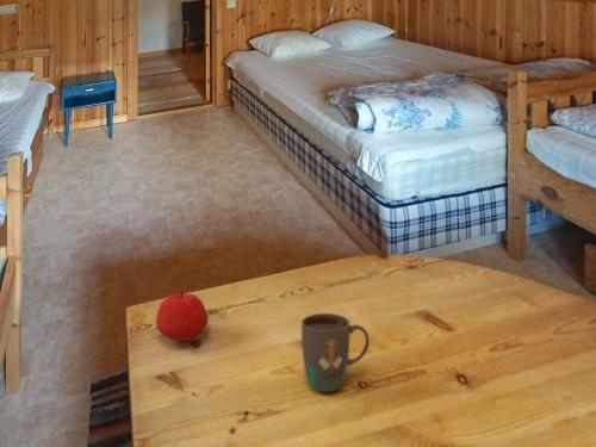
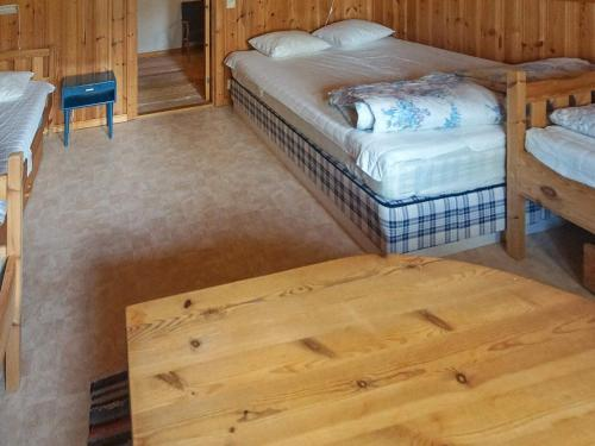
- apple (181, 315)
- mug (335, 352)
